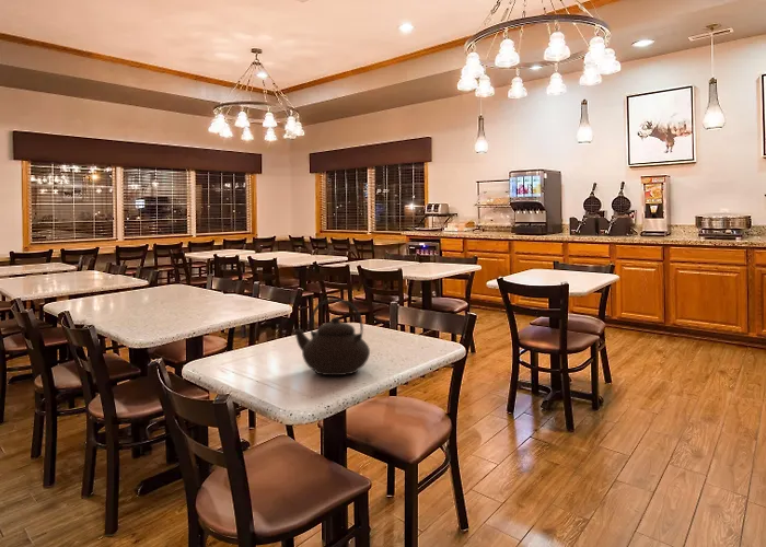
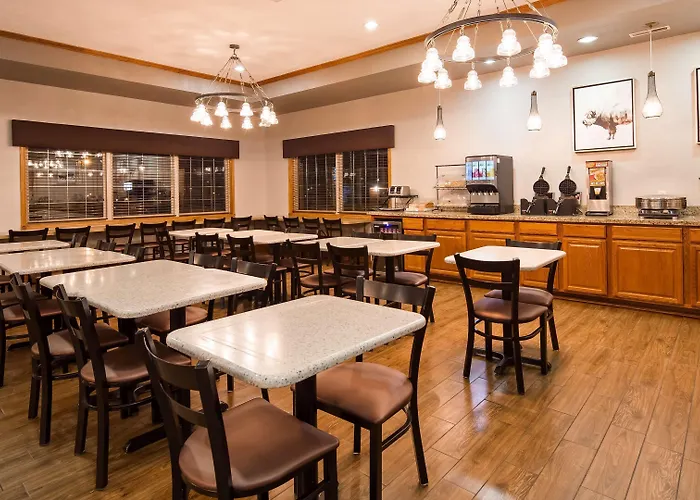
- teapot (328, 334)
